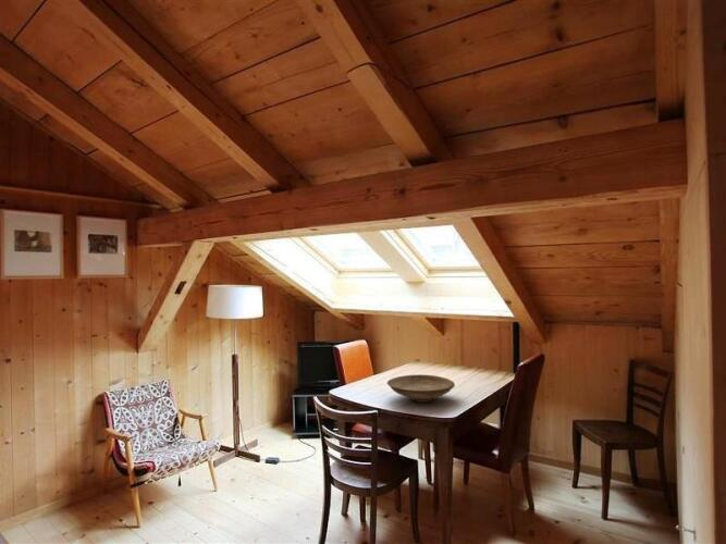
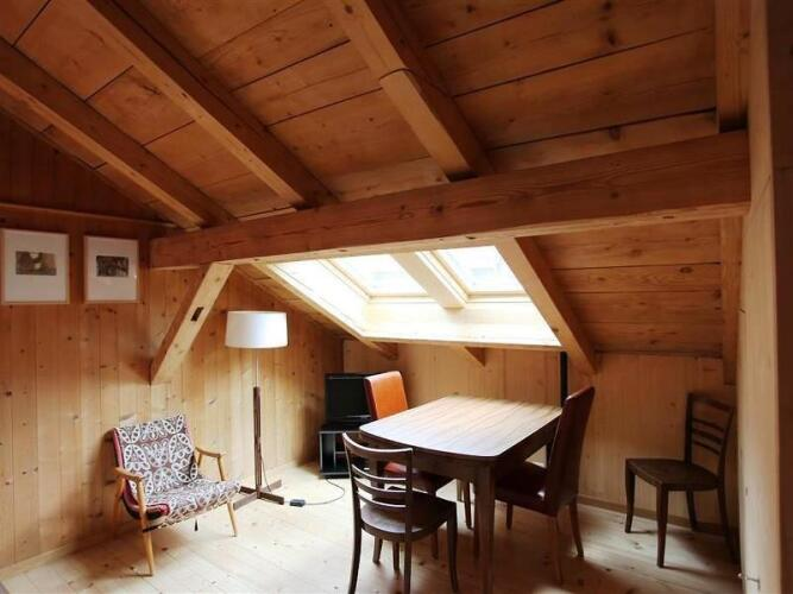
- decorative bowl (420, 390)
